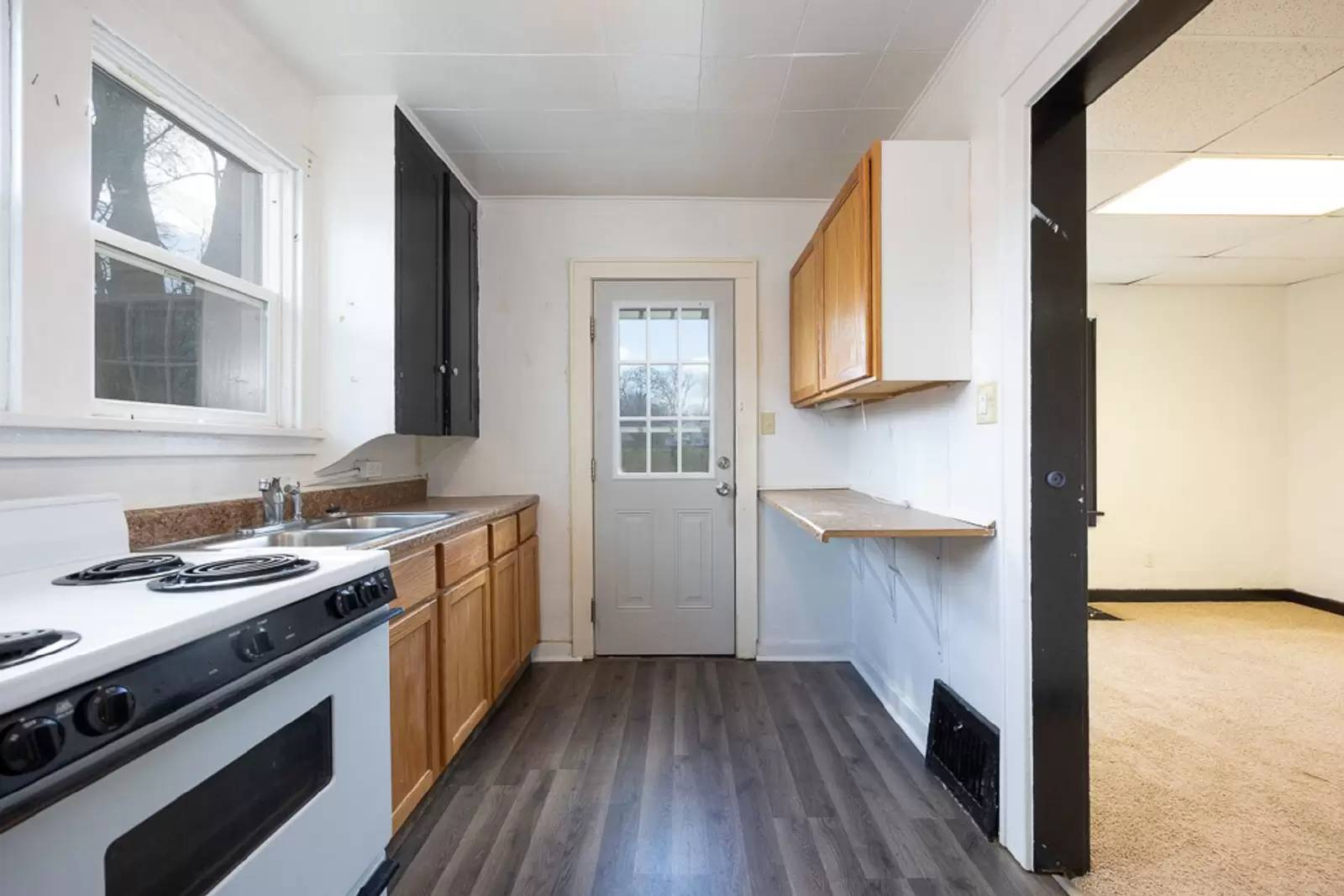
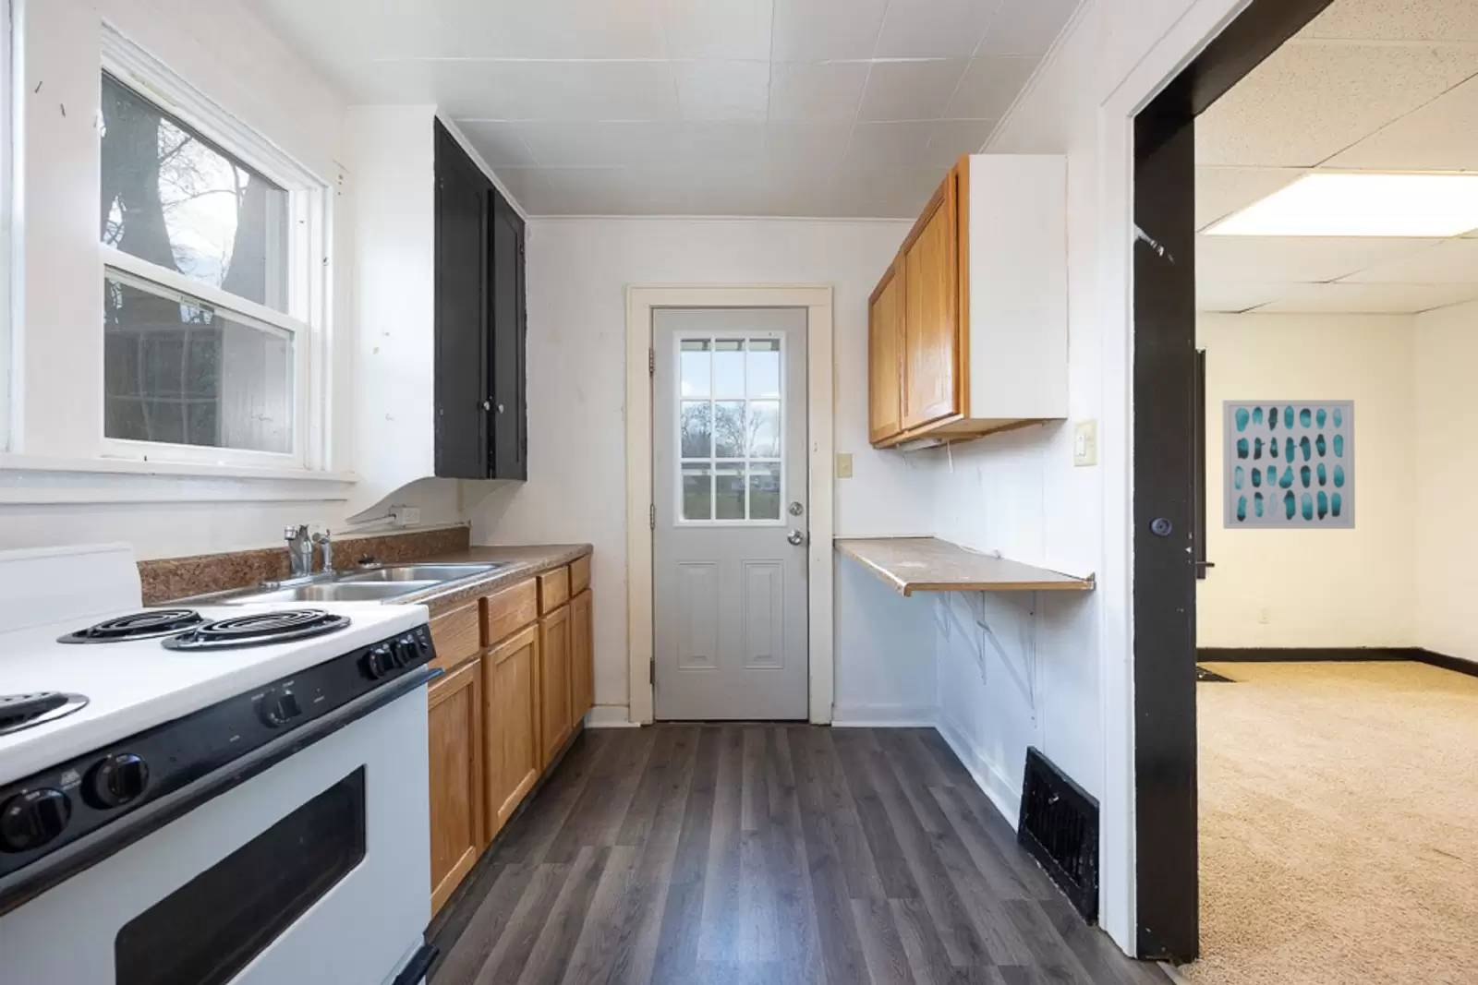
+ wall art (1289, 464)
